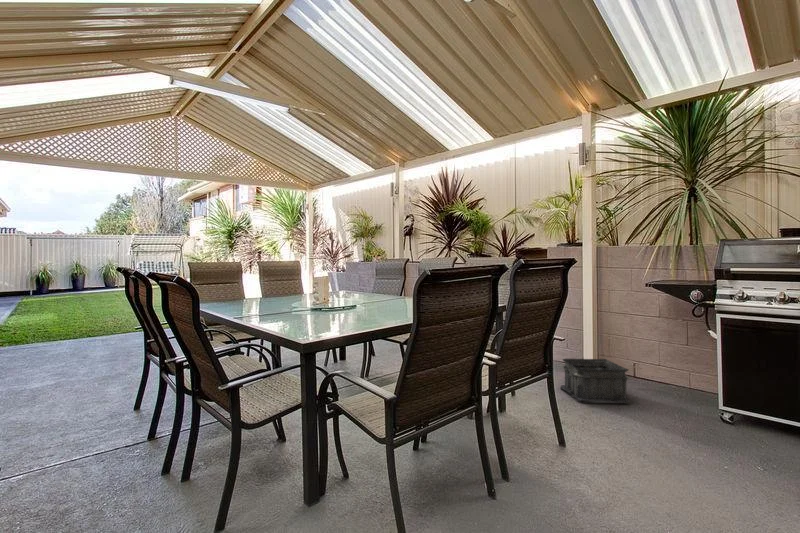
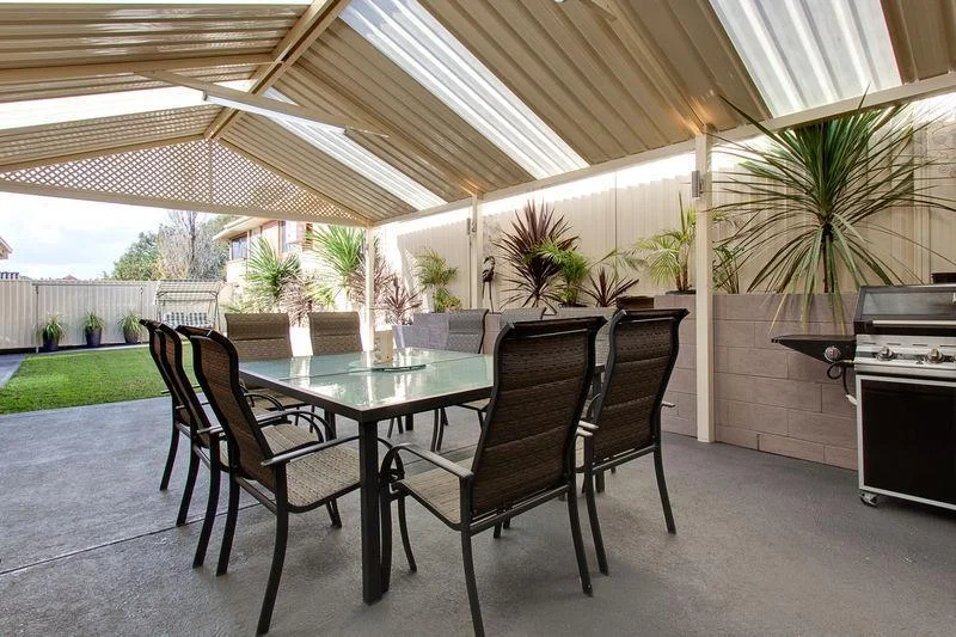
- planter pot (593, 378)
